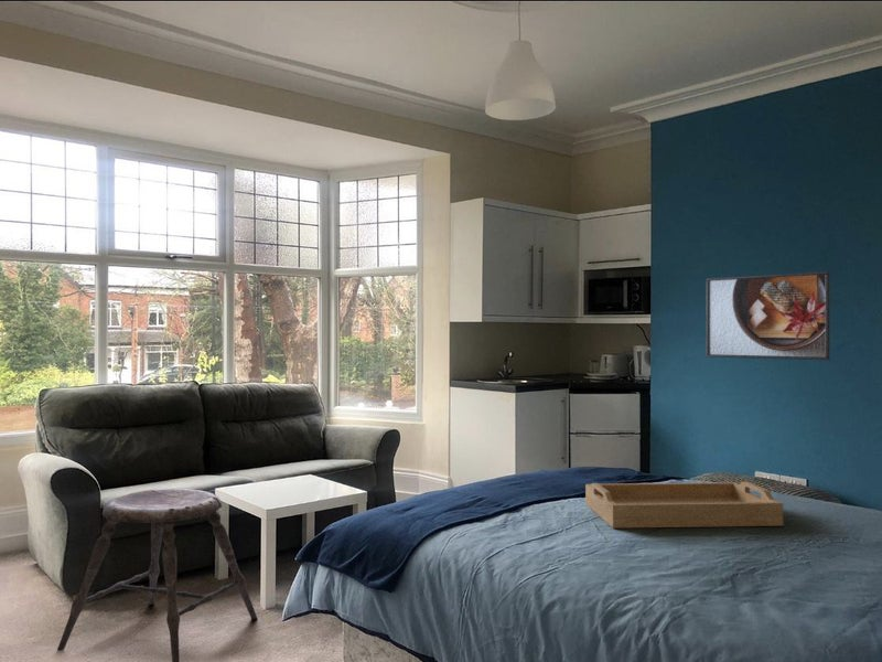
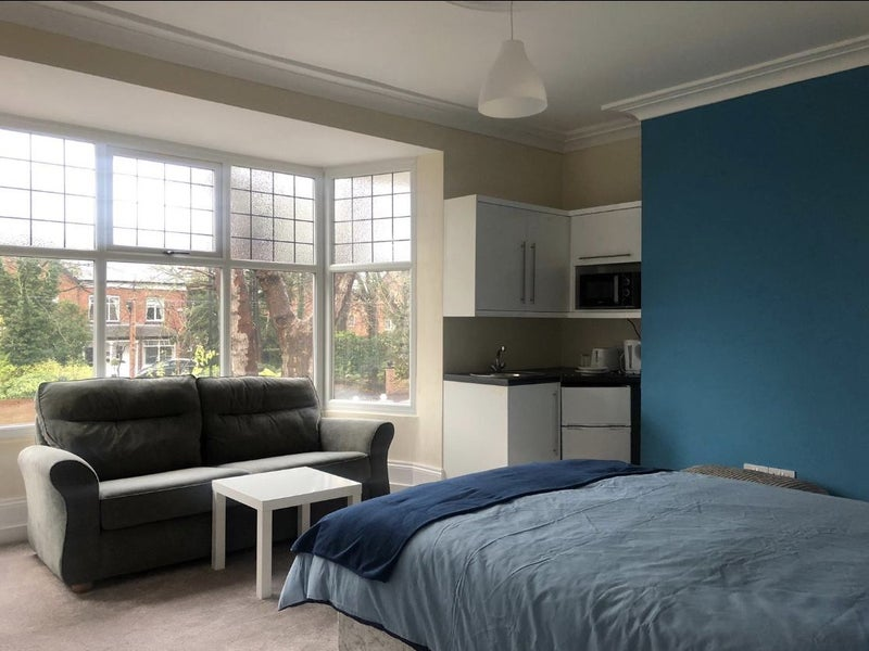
- serving tray (678, 500)
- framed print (764, 317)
- stool (163, 565)
